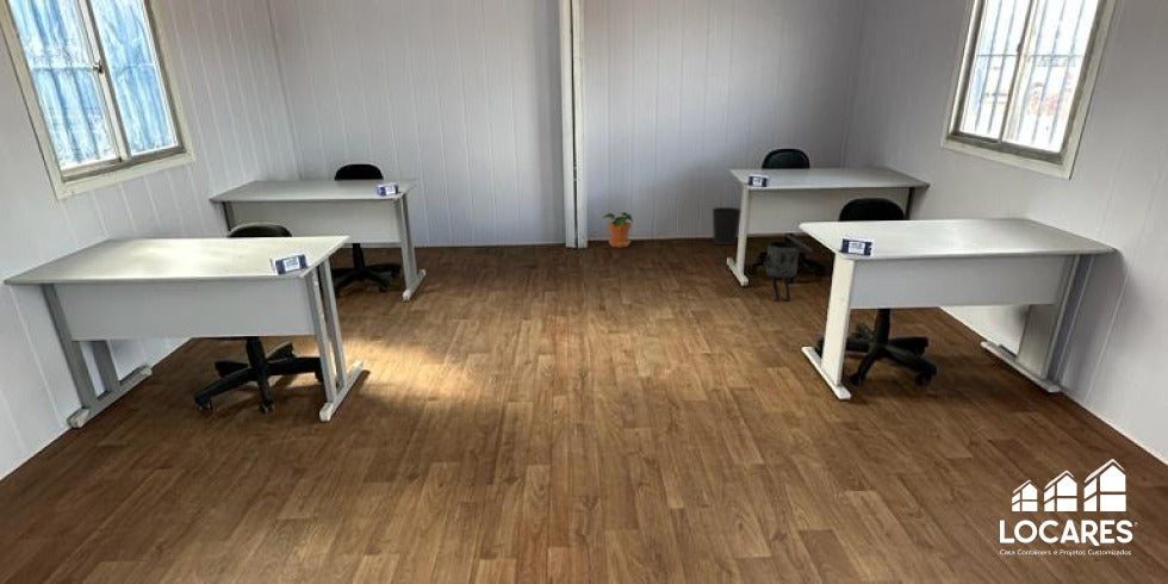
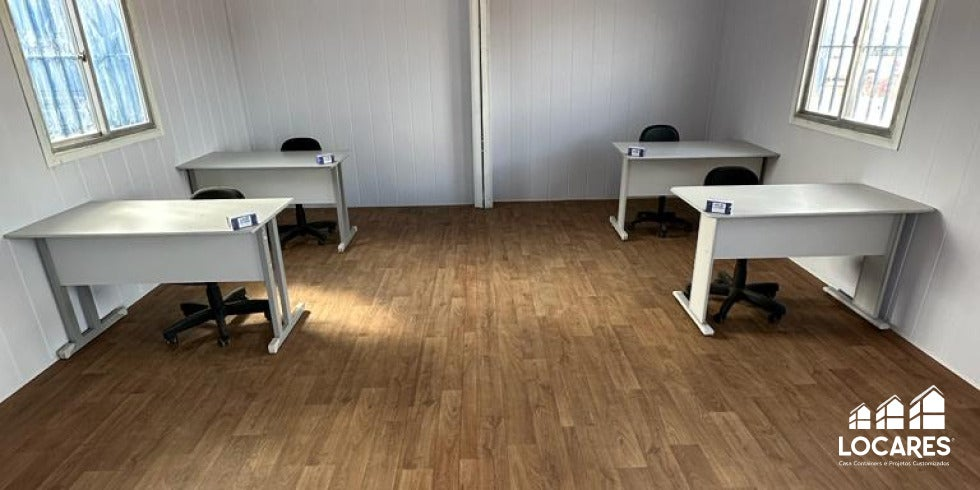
- toy figure (785, 266)
- wastebasket (725, 225)
- potted plant (617, 229)
